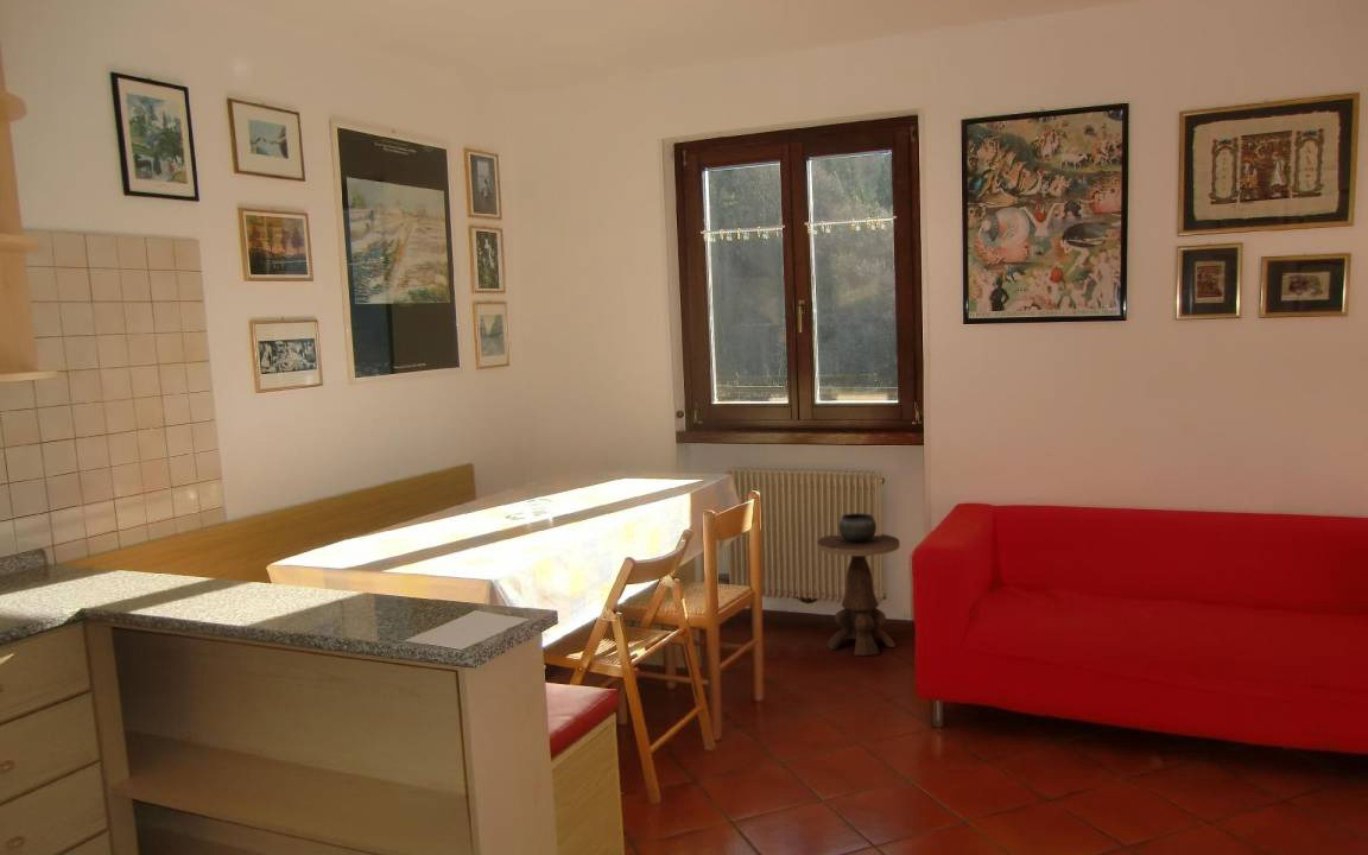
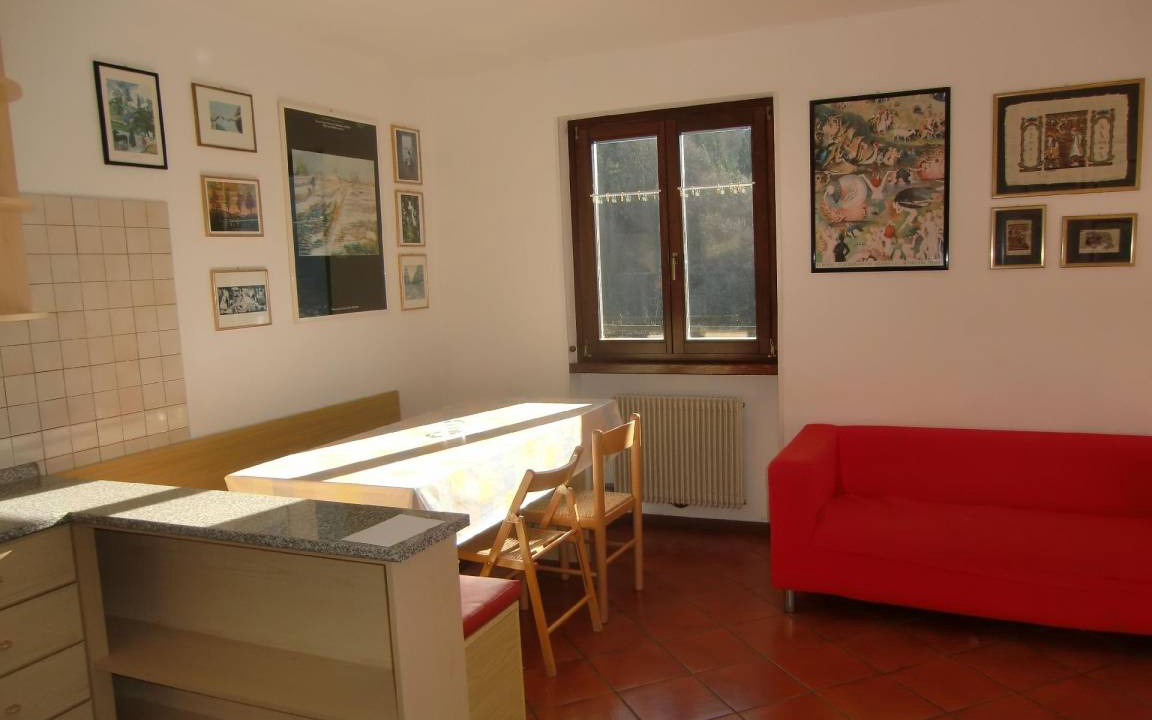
- side table (859, 581)
